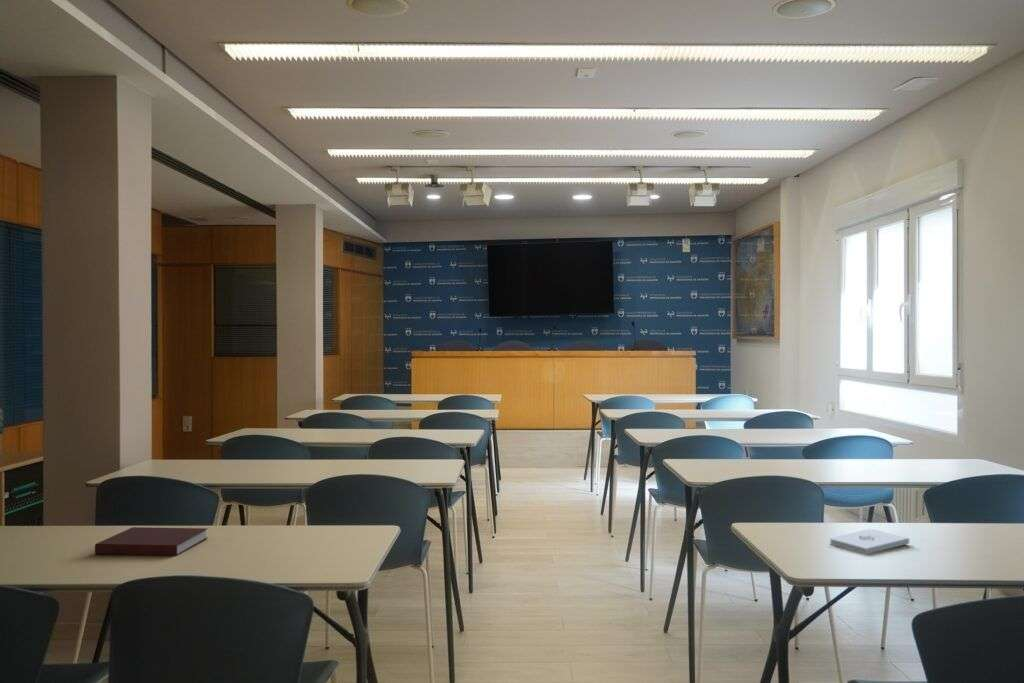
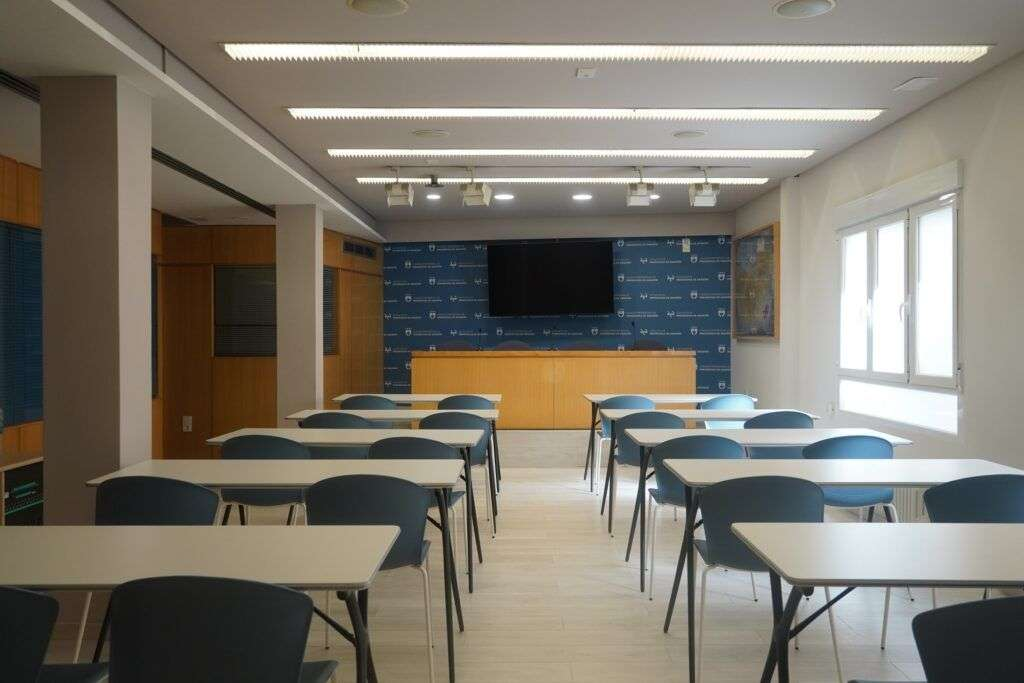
- notepad (868, 540)
- notebook (153, 541)
